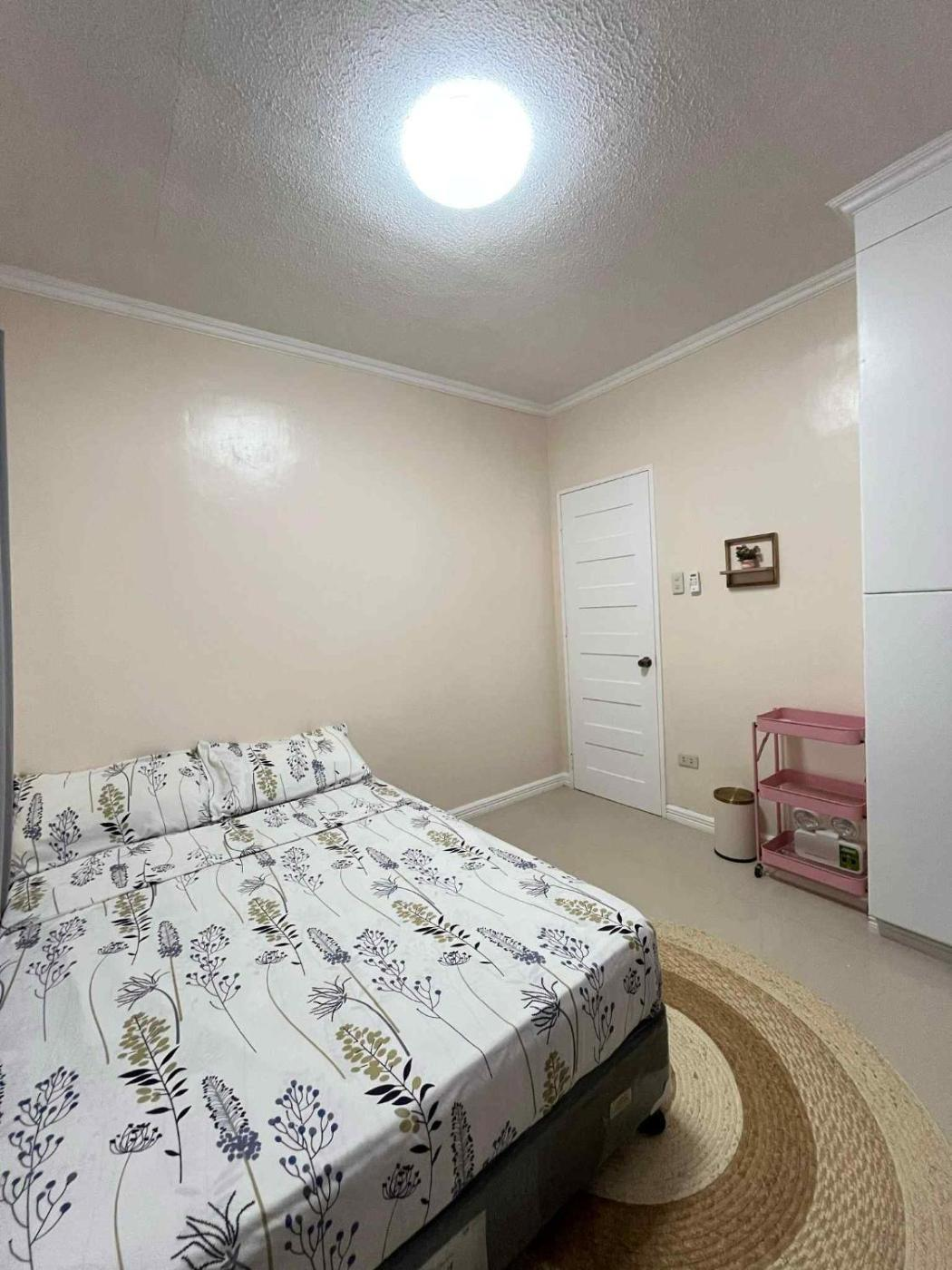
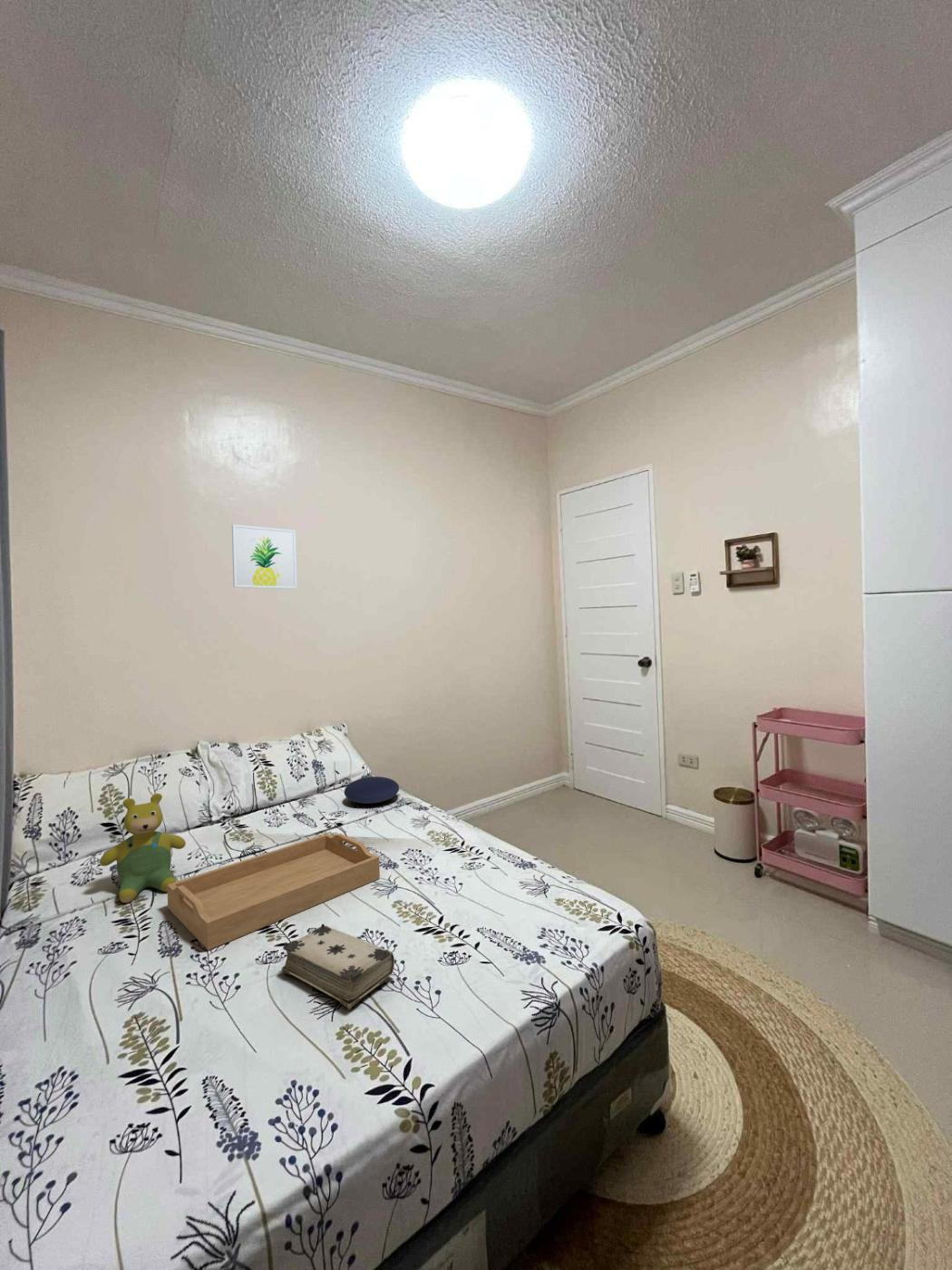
+ cushion (372, 789)
+ wall art (265, 558)
+ book (337, 959)
+ teddy bear (145, 844)
+ serving tray (278, 877)
